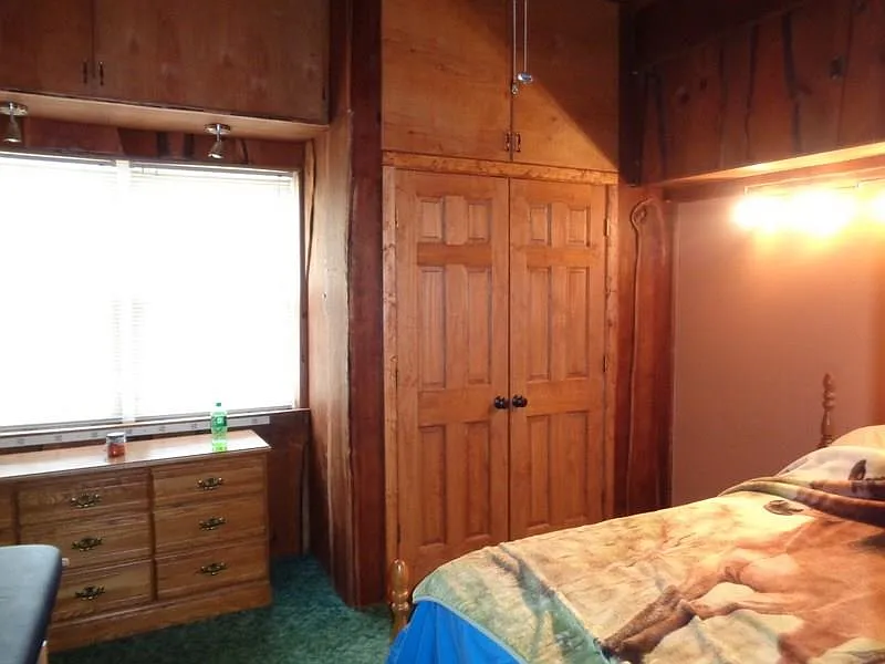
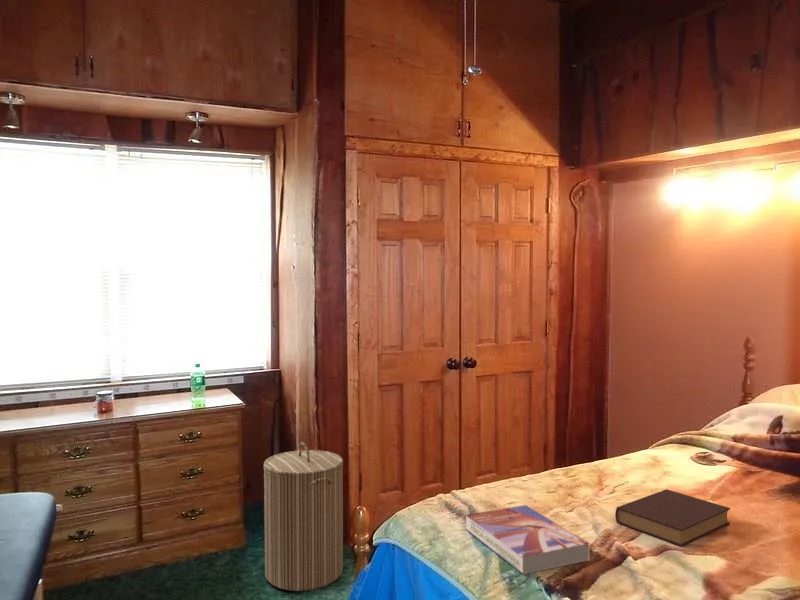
+ laundry hamper (304, 507)
+ textbook (524, 536)
+ book (672, 515)
